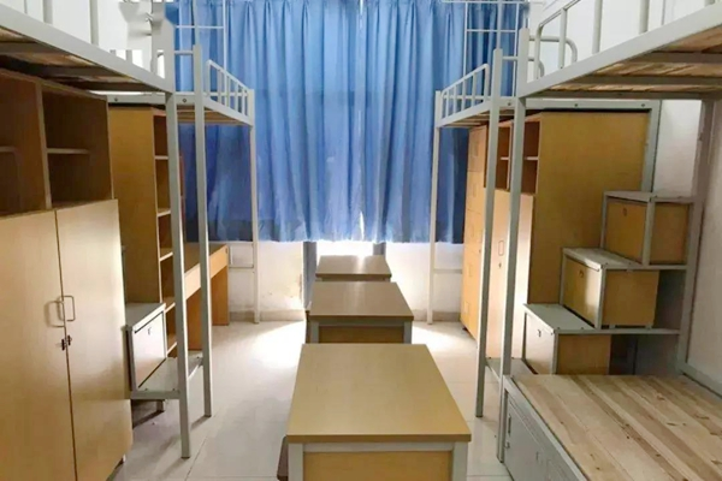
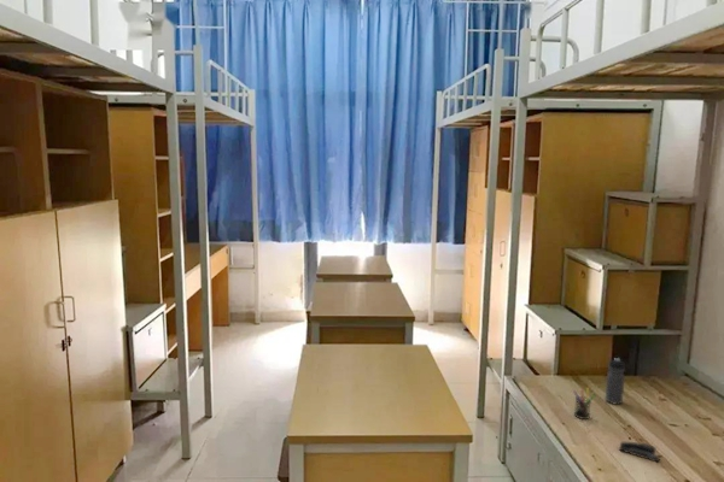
+ stapler (638, 448)
+ pen holder (584, 402)
+ water bottle (615, 380)
